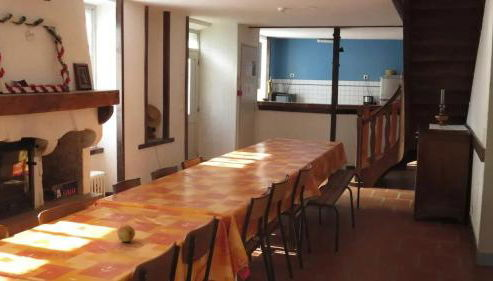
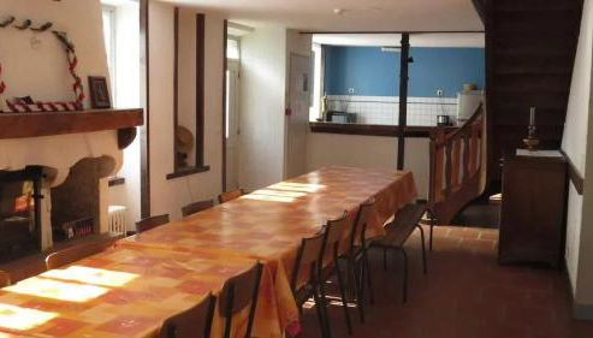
- fruit (126, 233)
